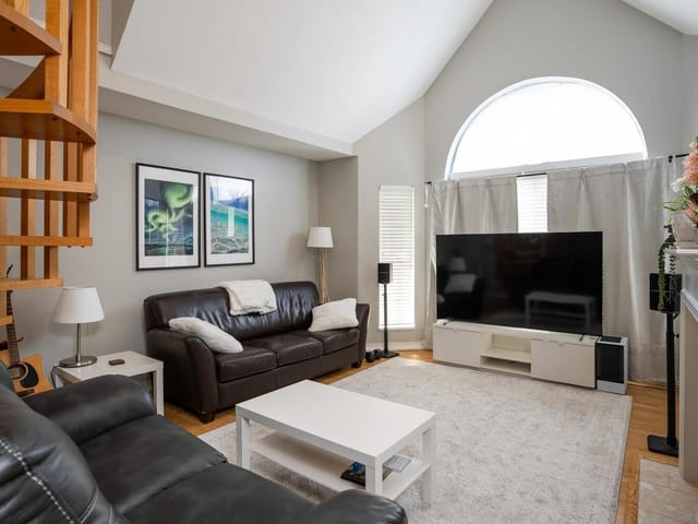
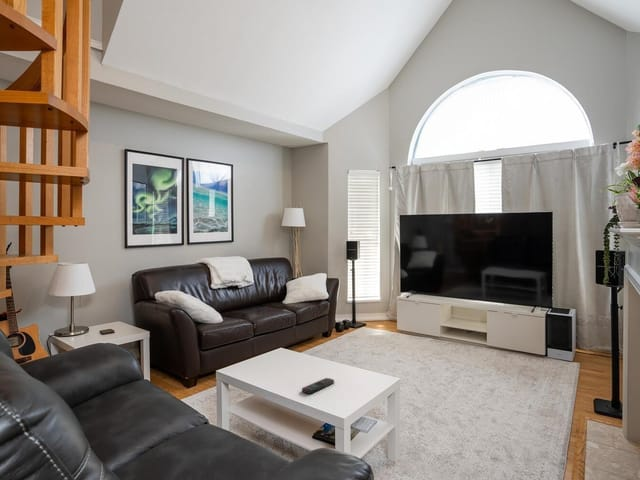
+ remote control (318, 385)
